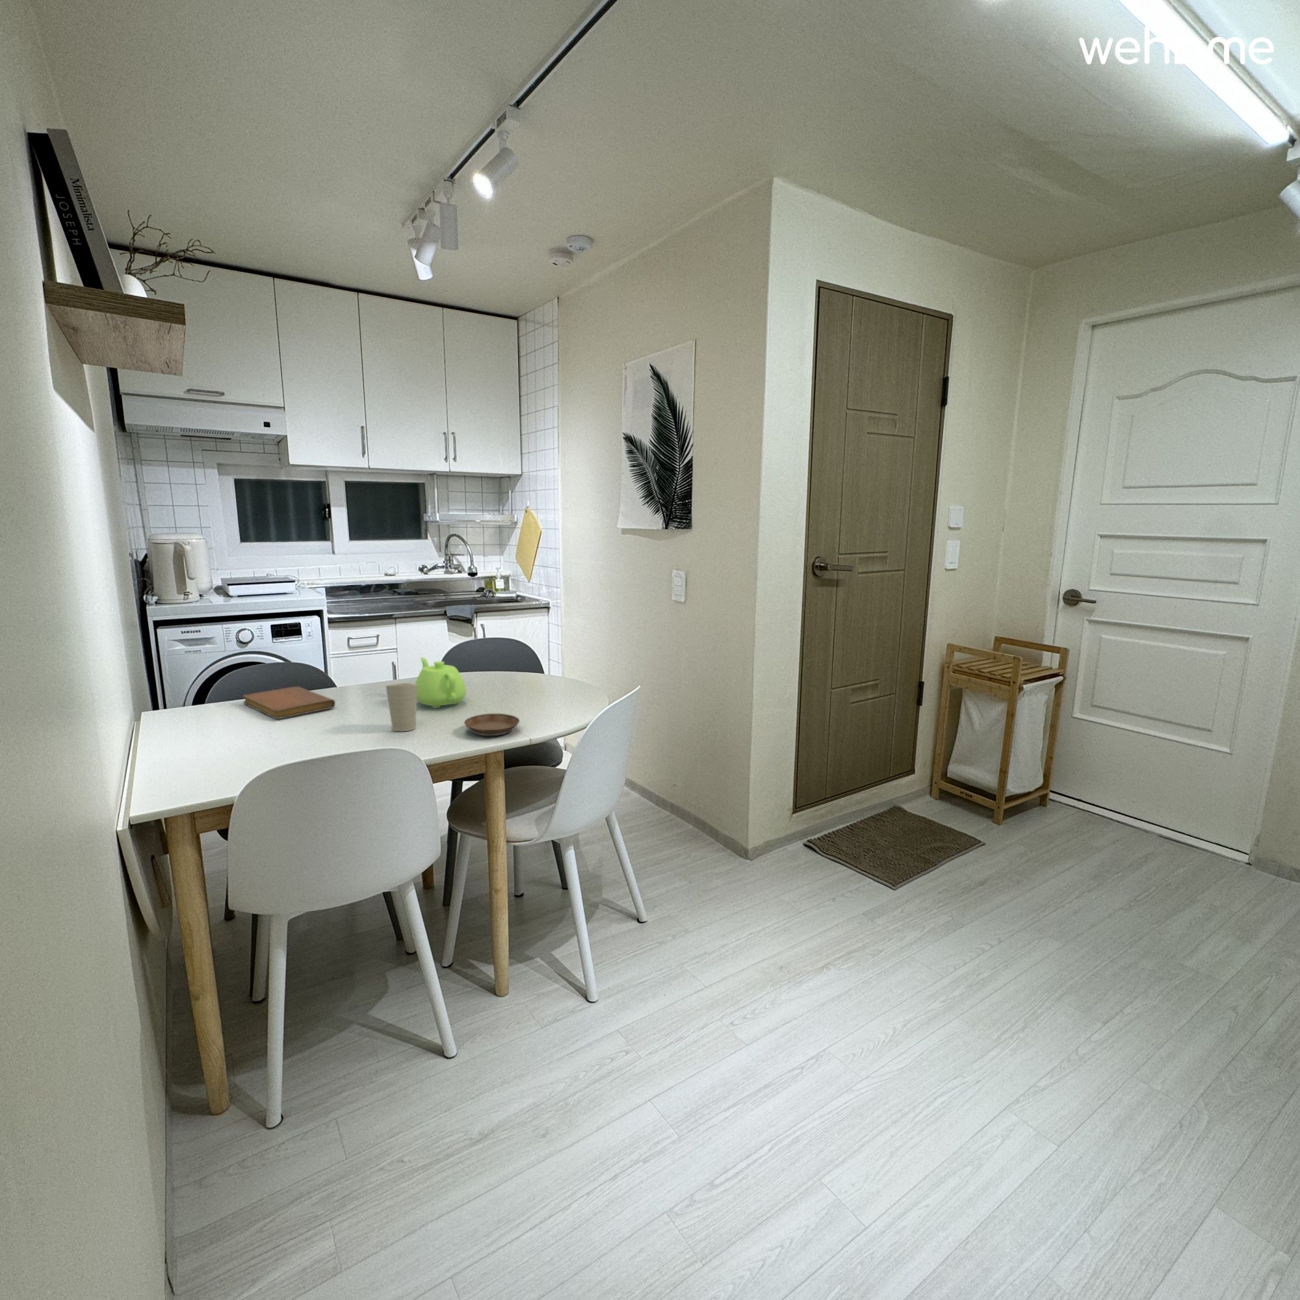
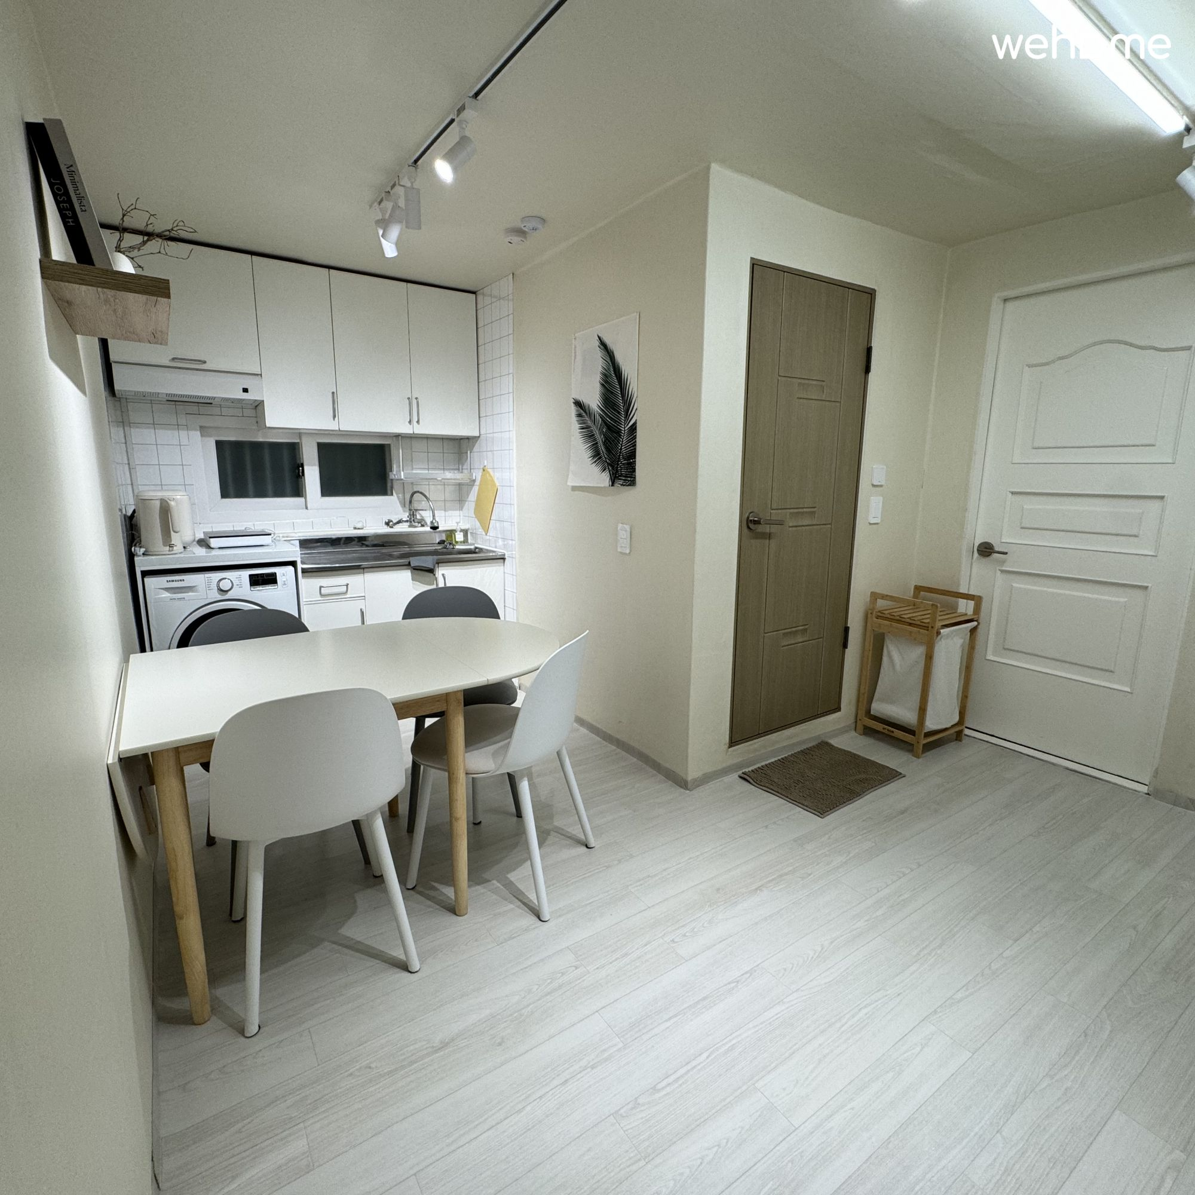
- cup (402, 705)
- saucer (492, 725)
- notebook (288, 701)
- teapot (438, 682)
